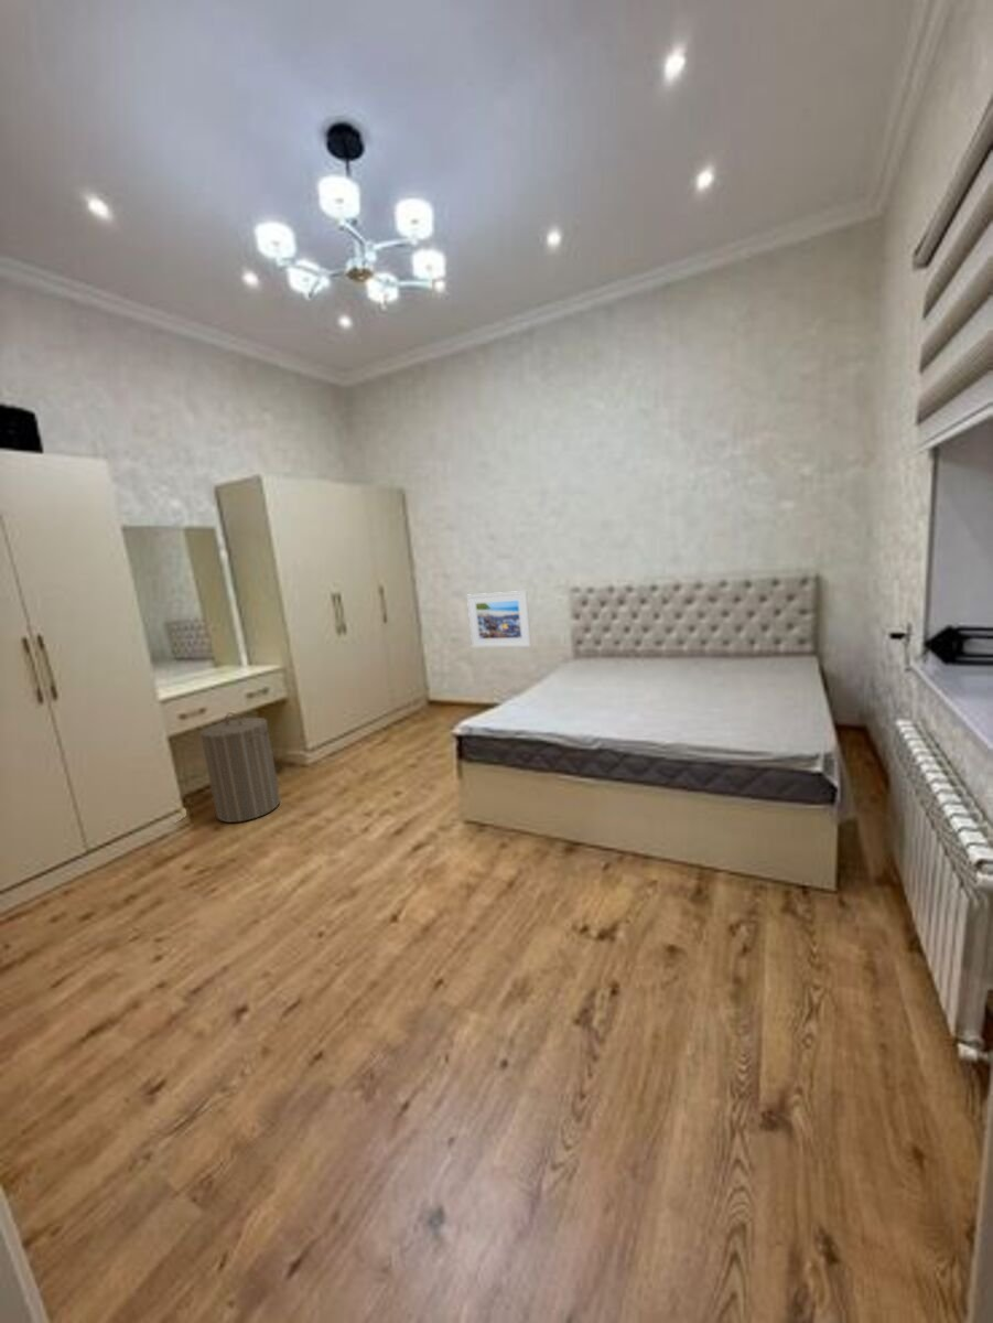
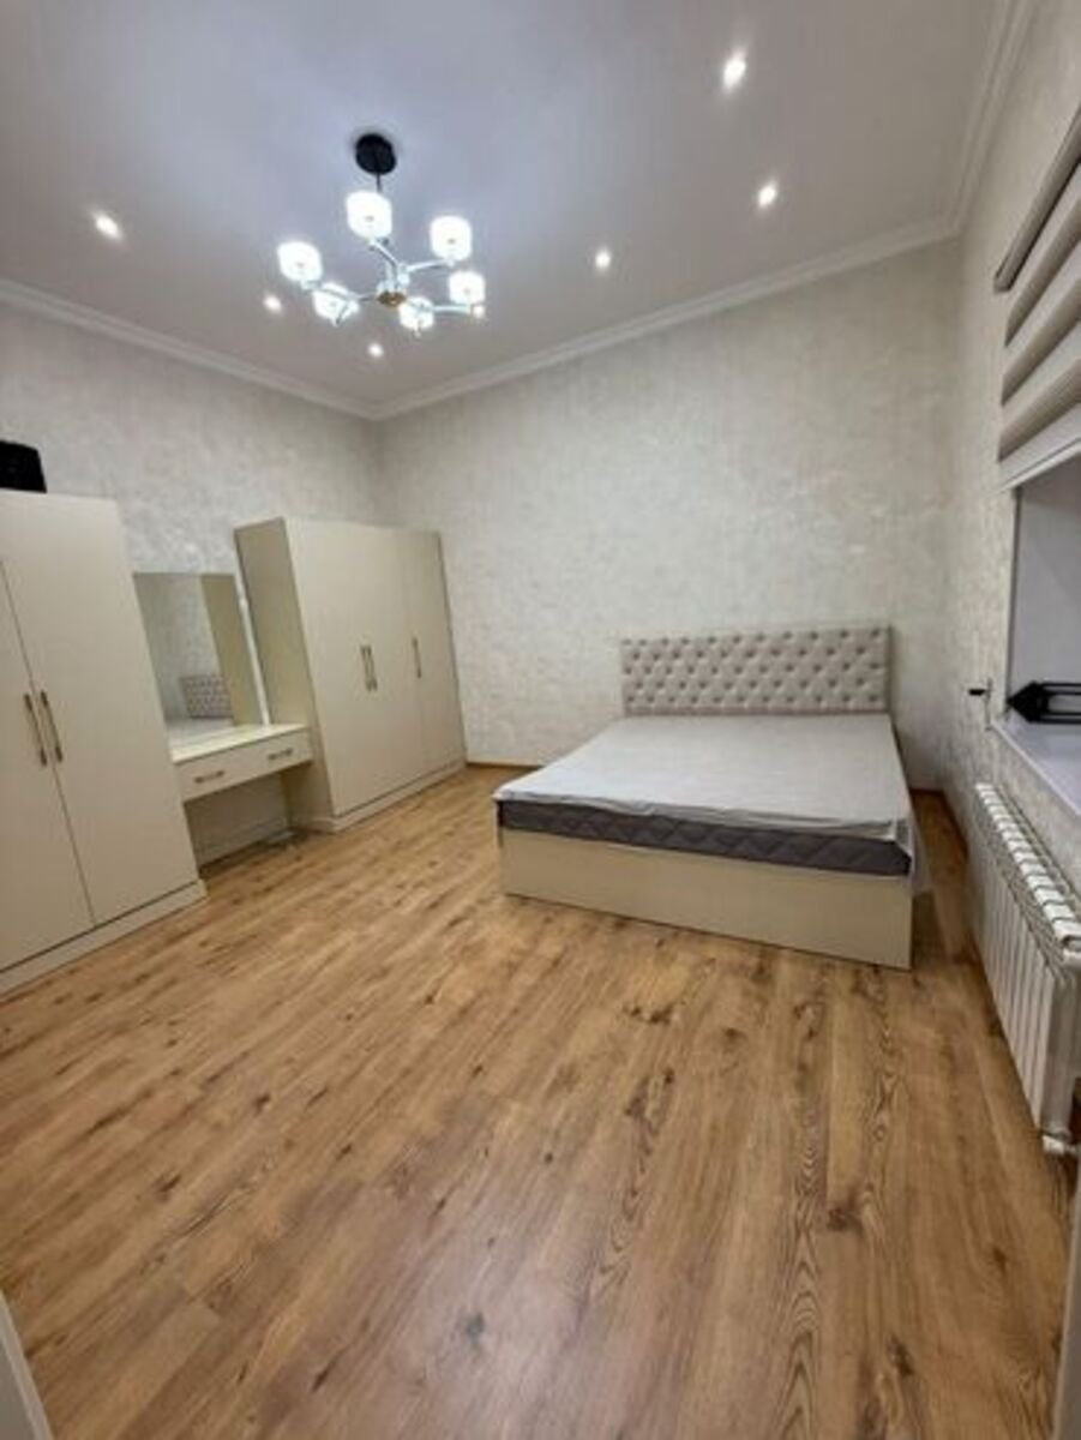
- laundry hamper (240, 761)
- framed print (498, 620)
